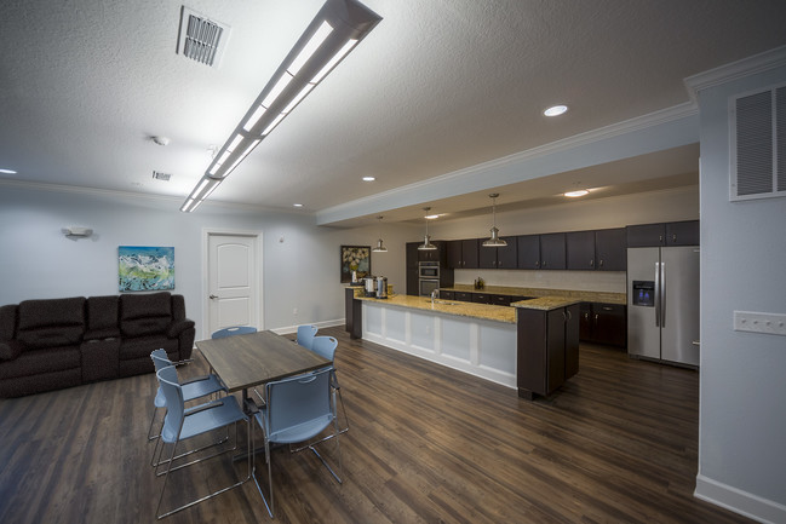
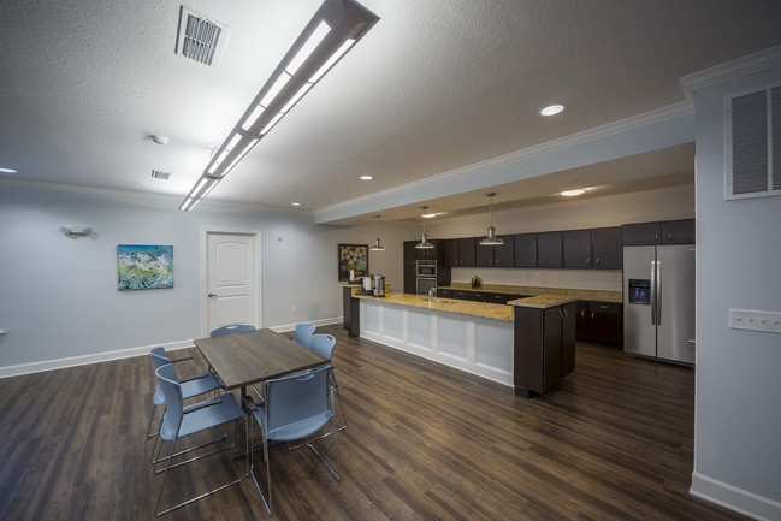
- sofa (102, 334)
